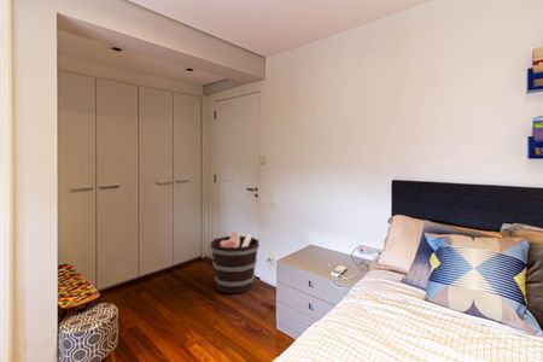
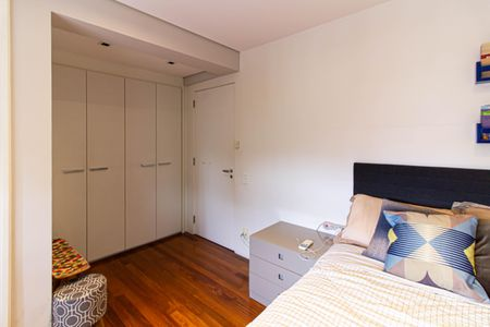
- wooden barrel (234, 261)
